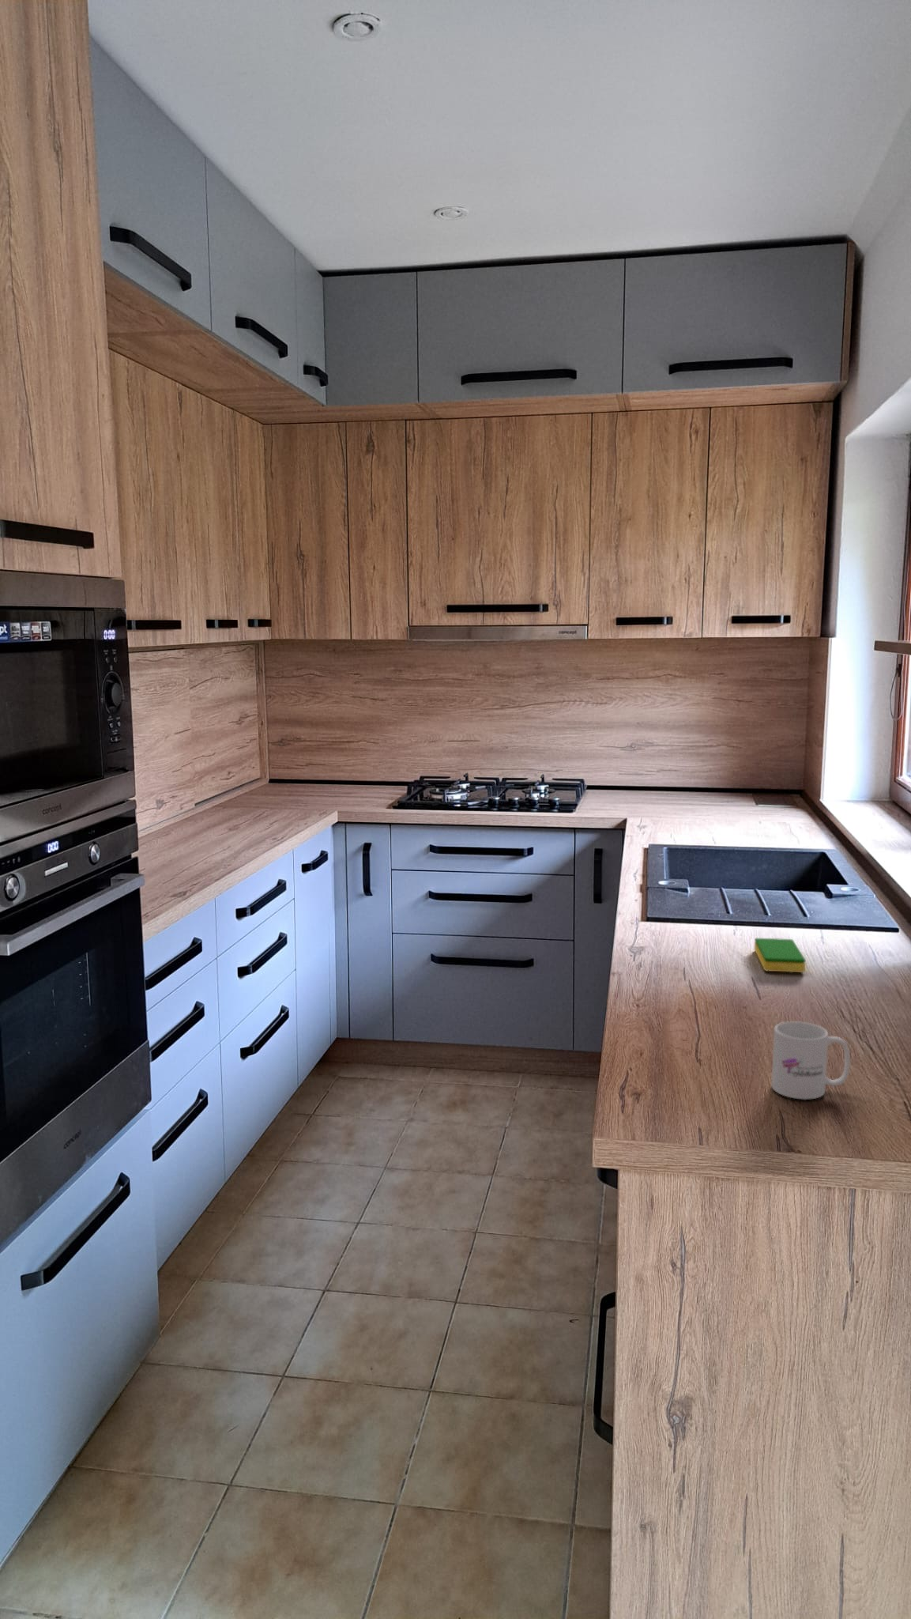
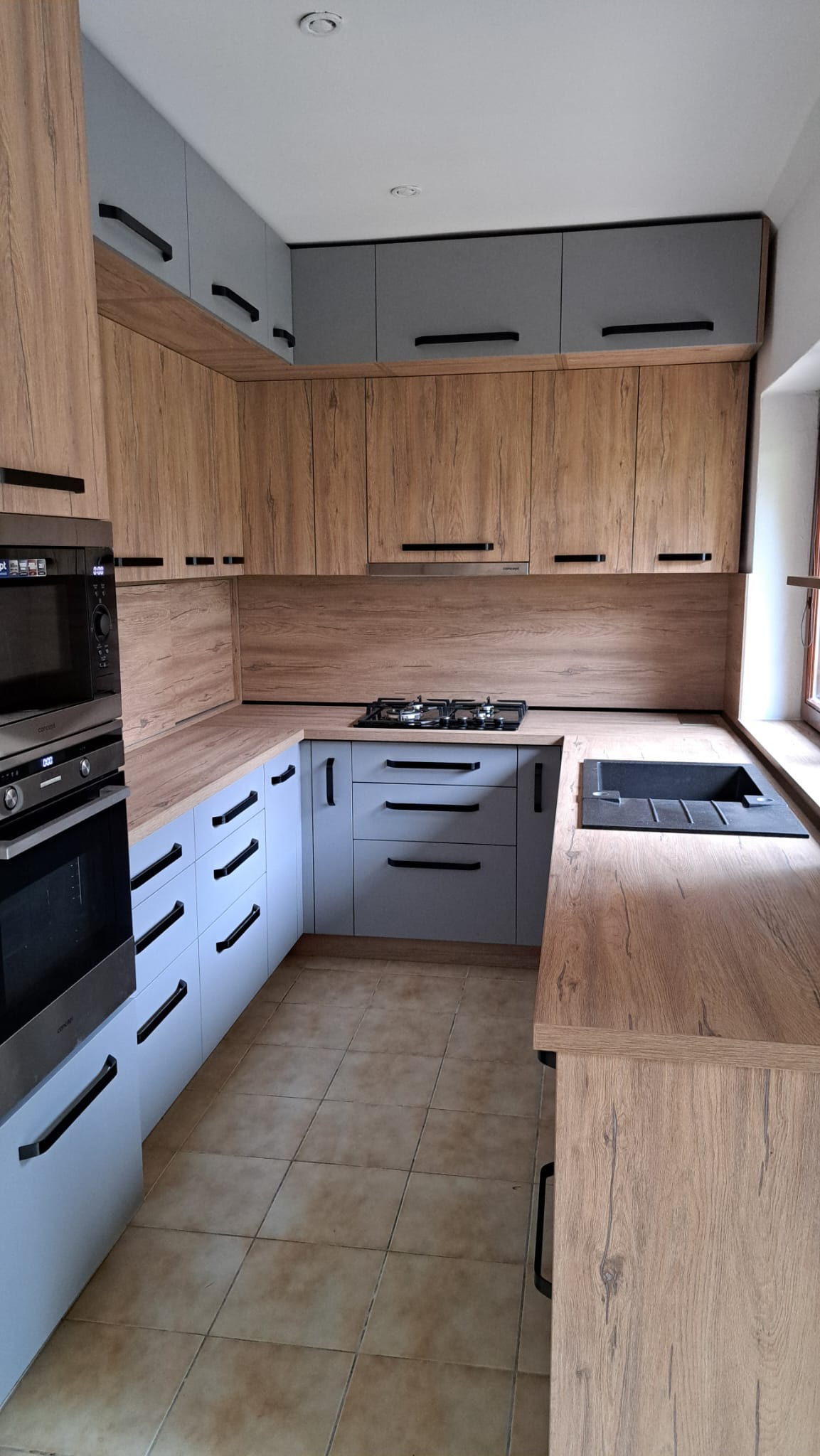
- mug (811, 1060)
- dish sponge (779, 954)
